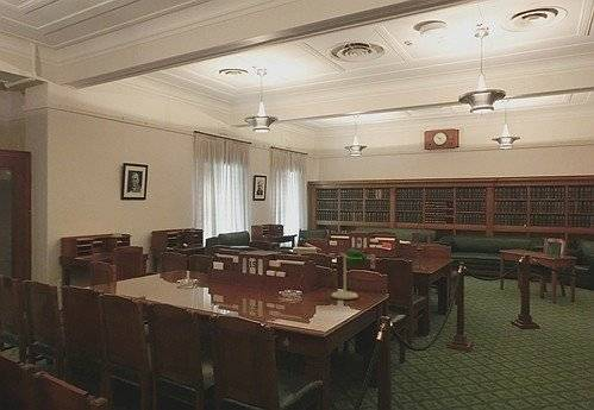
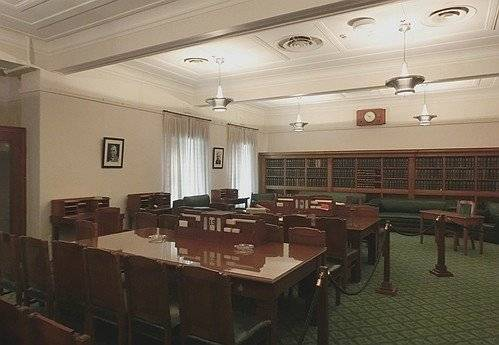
- desk lamp (344, 272)
